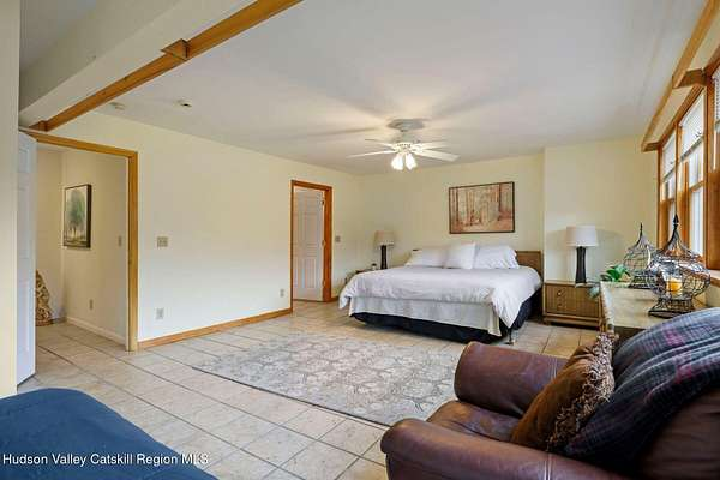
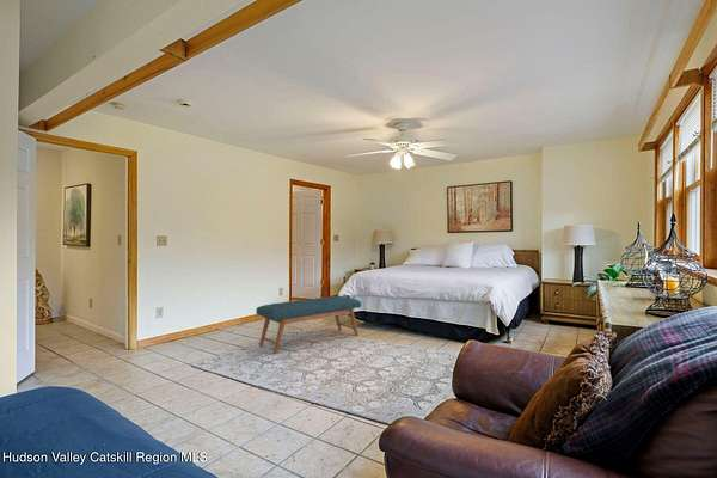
+ bench (311, 319)
